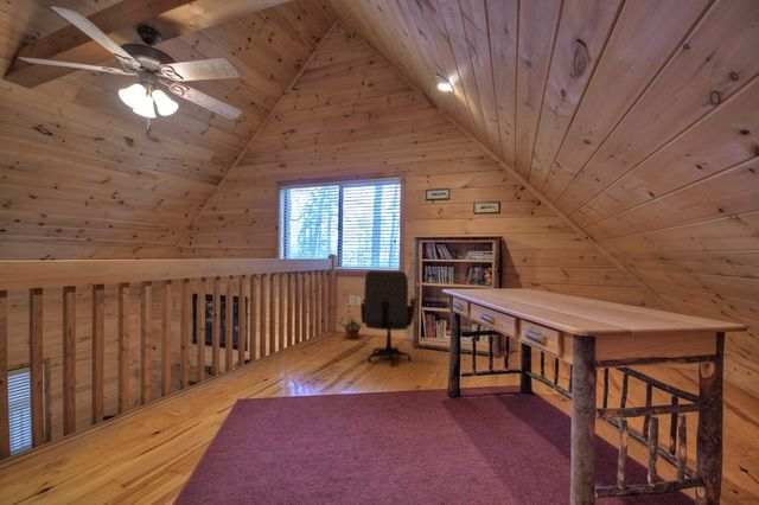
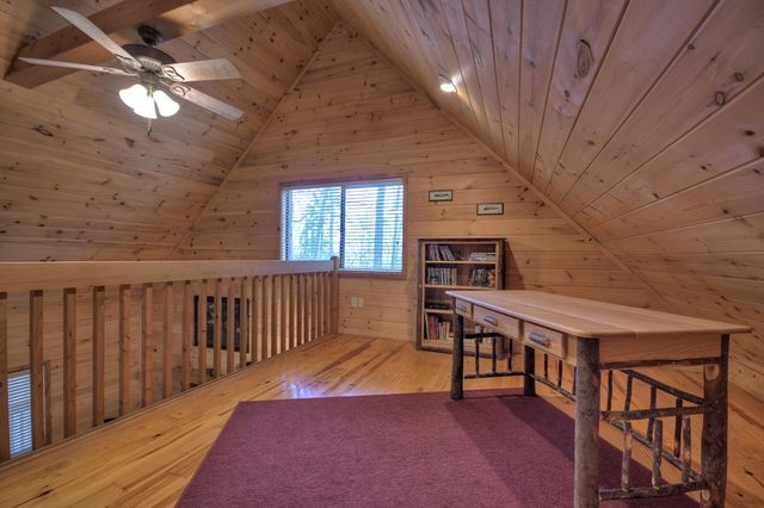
- office chair (389, 314)
- potted plant (352, 326)
